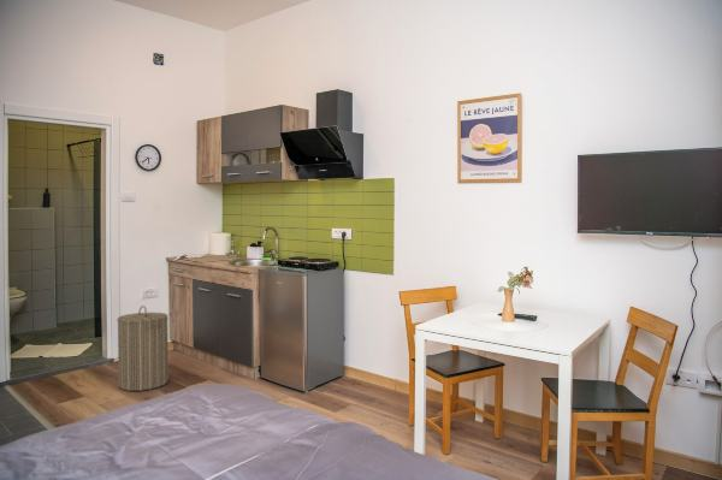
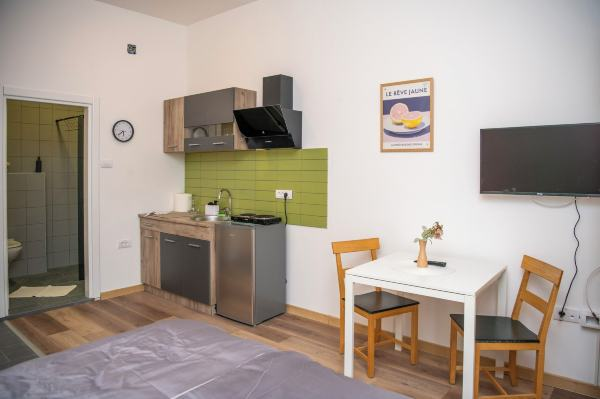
- laundry hamper (143, 344)
